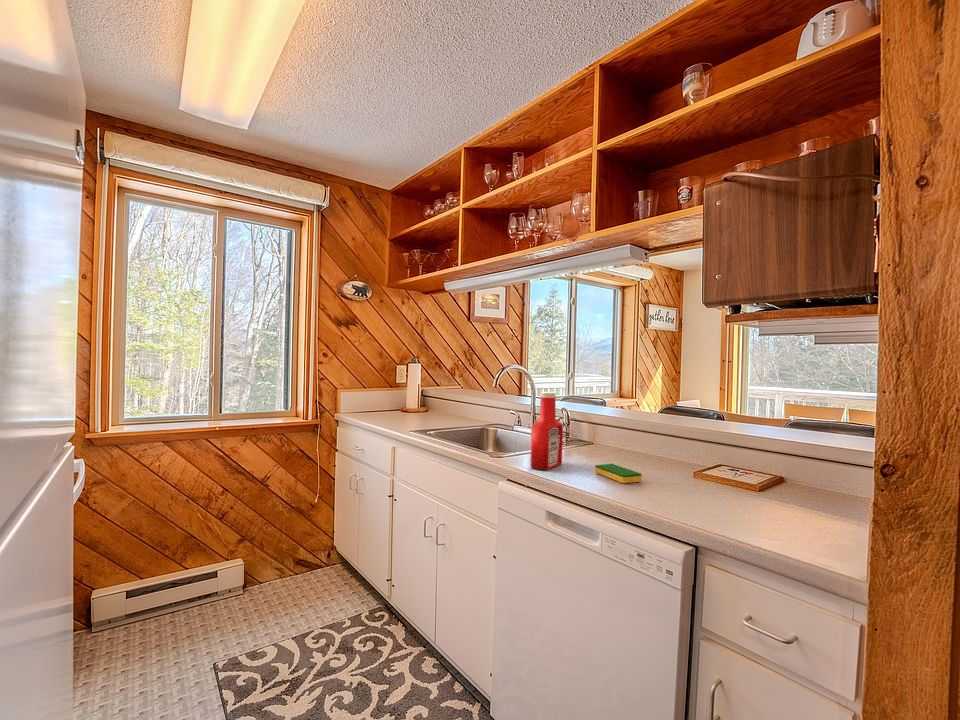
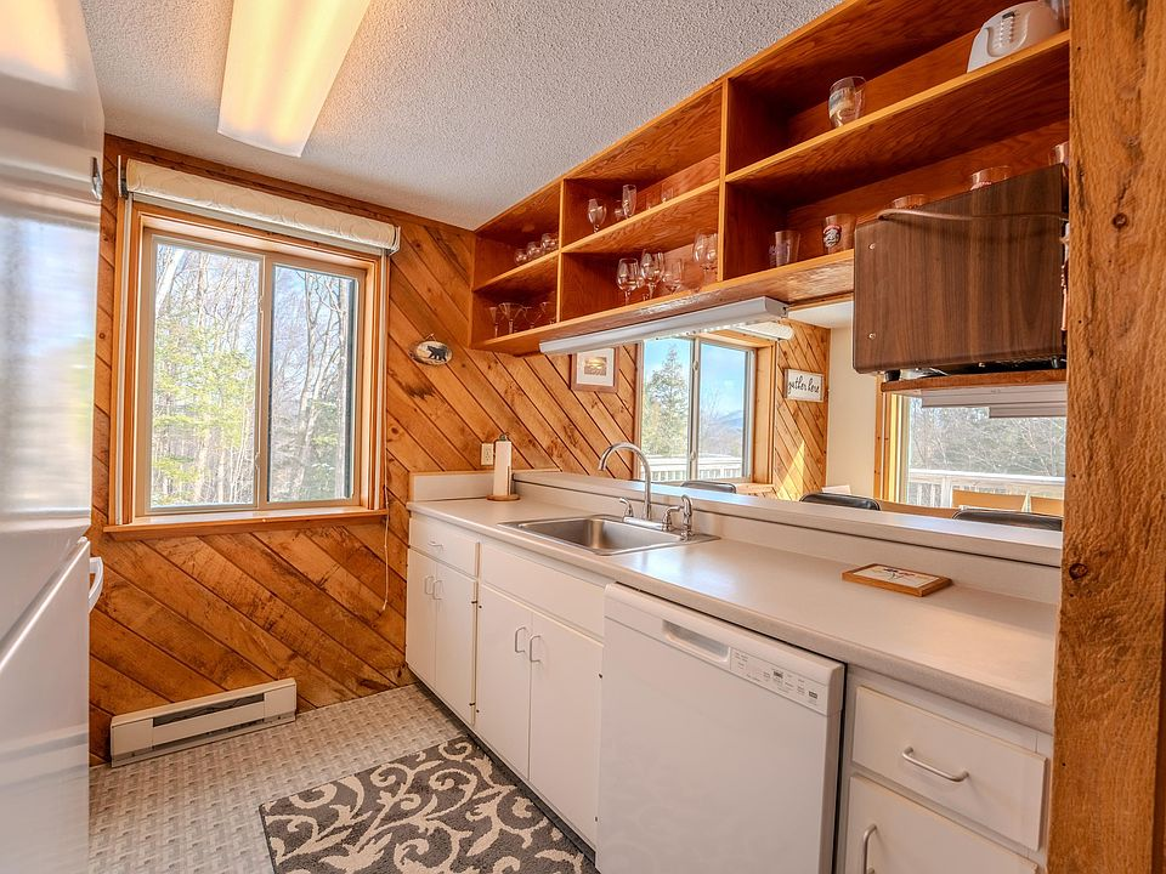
- dish sponge (617, 473)
- soap bottle (547, 428)
